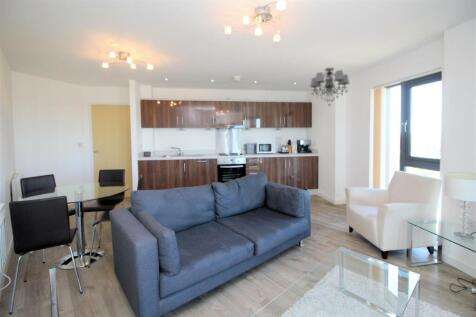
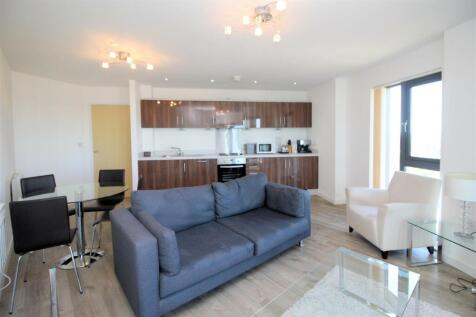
- chandelier (329, 88)
